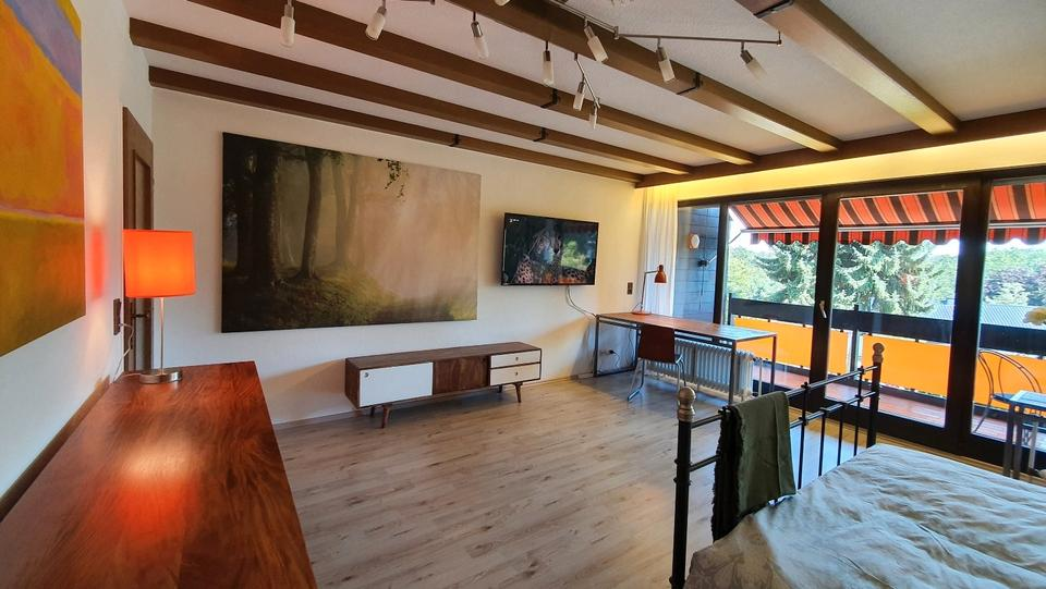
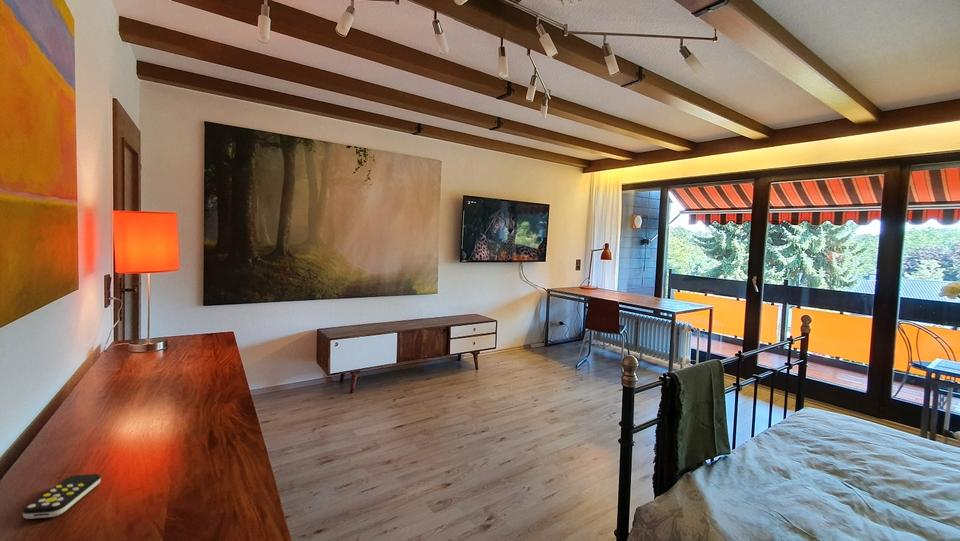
+ remote control (64, 494)
